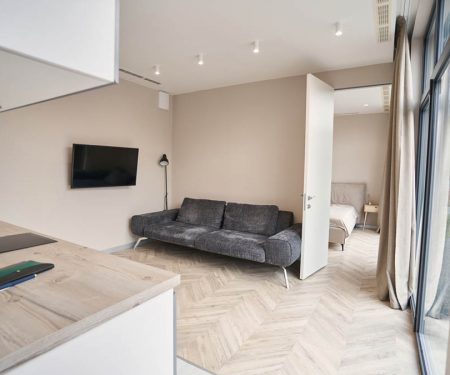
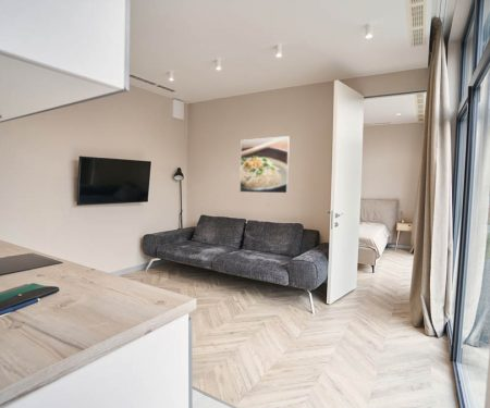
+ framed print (262, 165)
